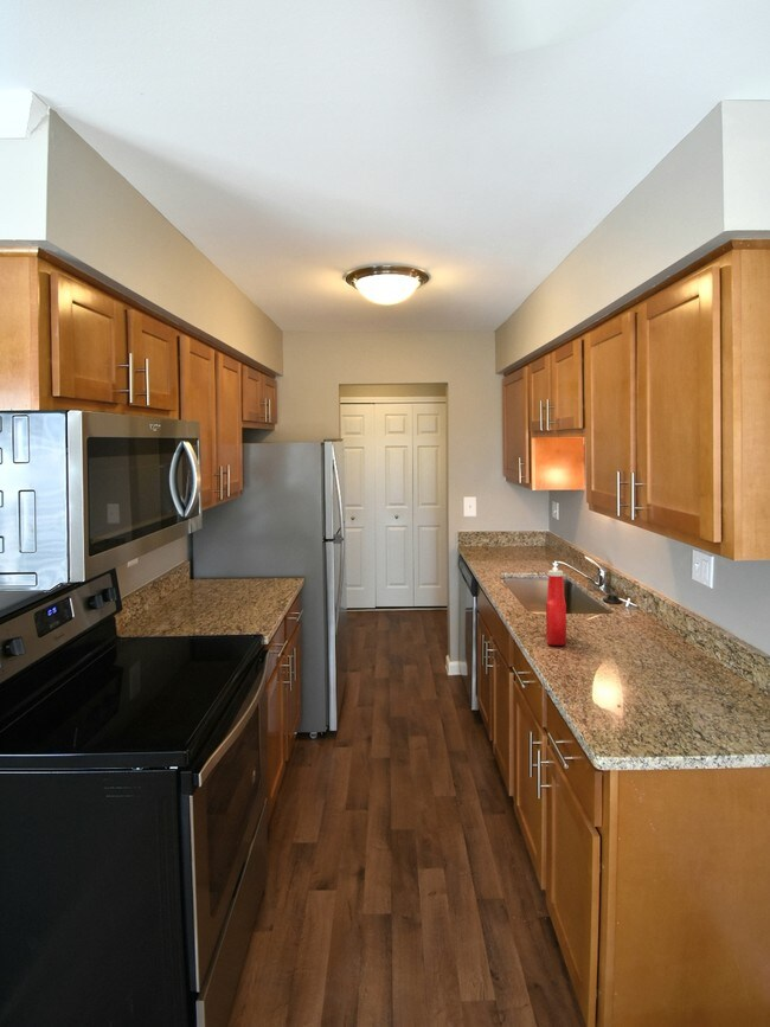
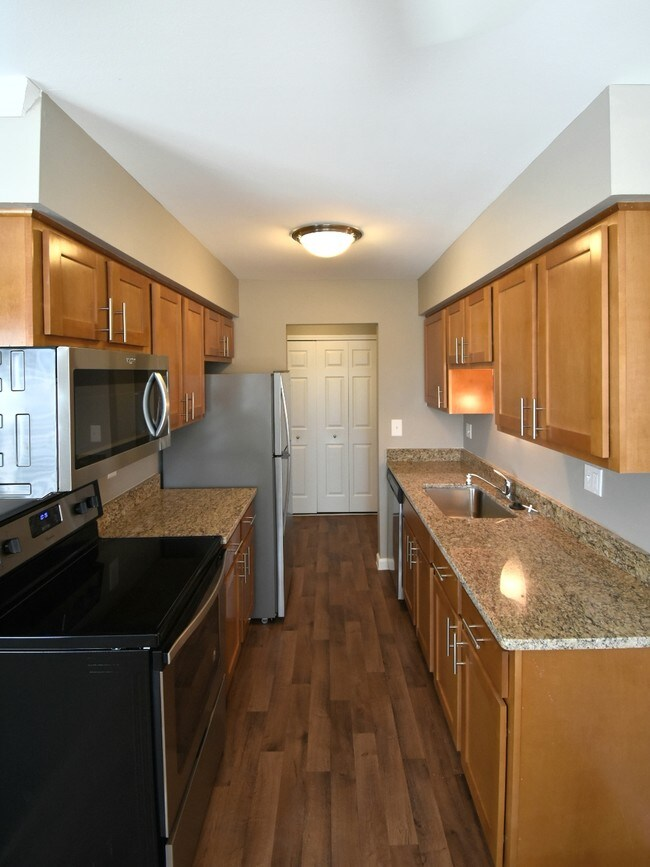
- soap bottle (556, 605)
